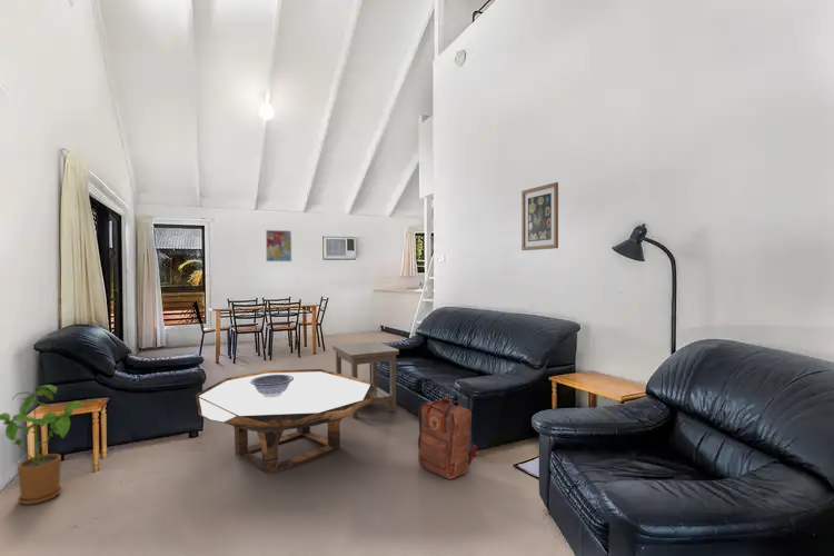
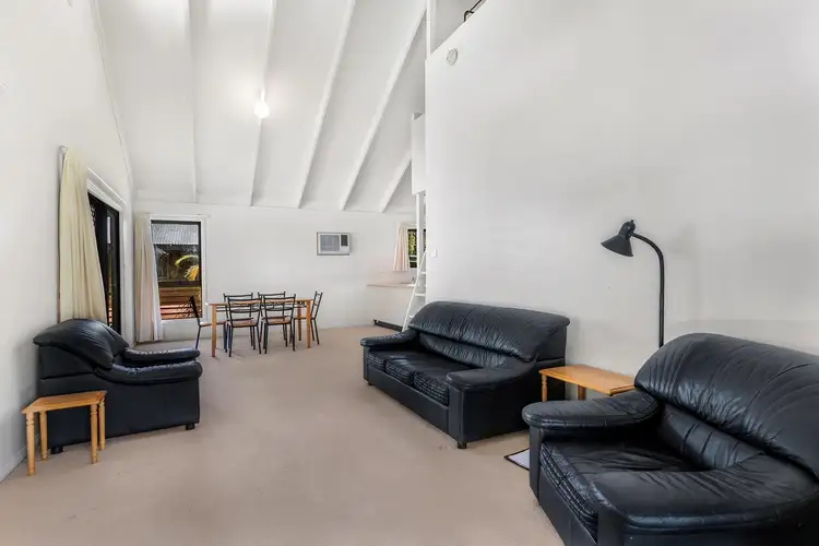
- wall art (278, 246)
- side table (371, 377)
- backpack (445, 431)
- wall art (538, 218)
- house plant (44, 441)
- coffee table (288, 419)
- decorative bowl (271, 387)
